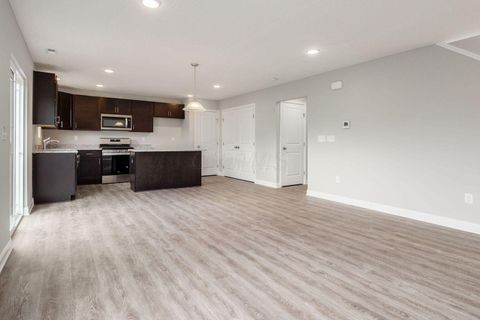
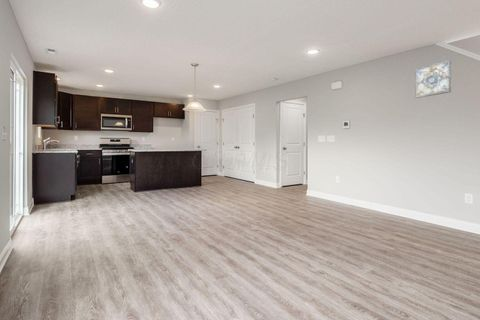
+ wall art (432, 80)
